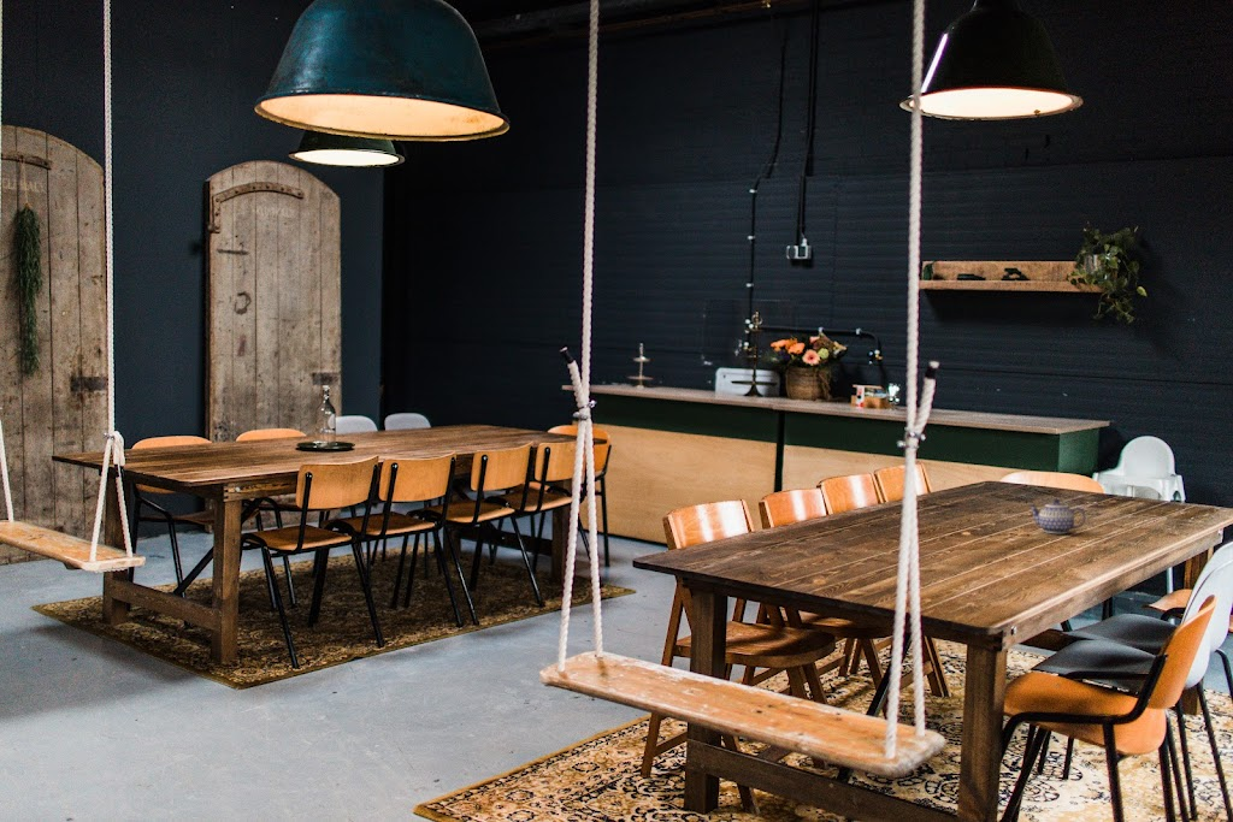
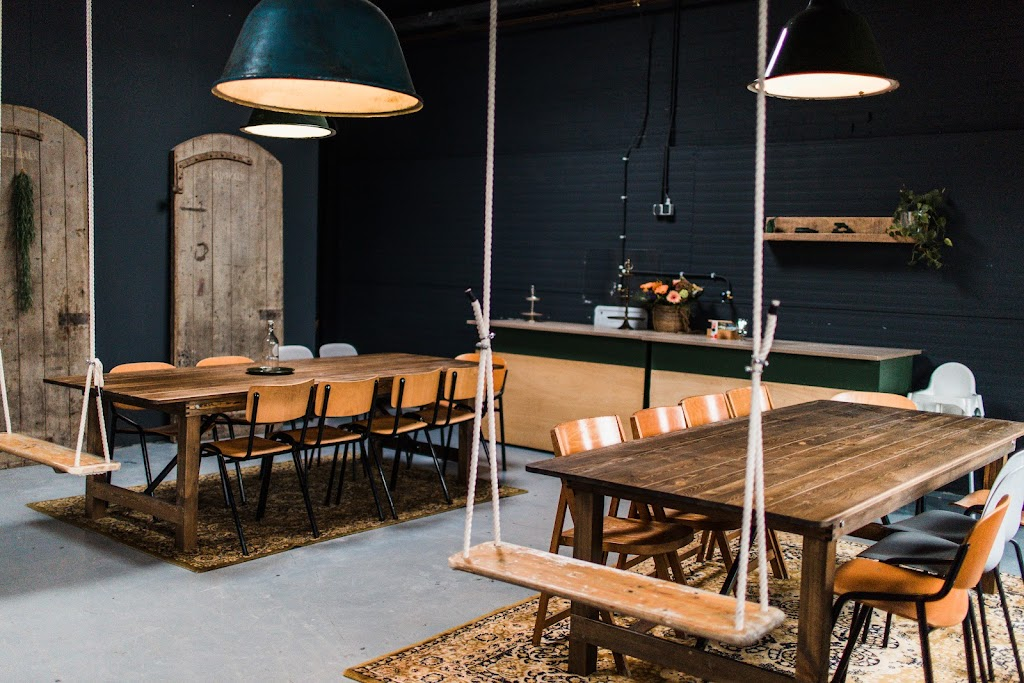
- teapot (1056, 515)
